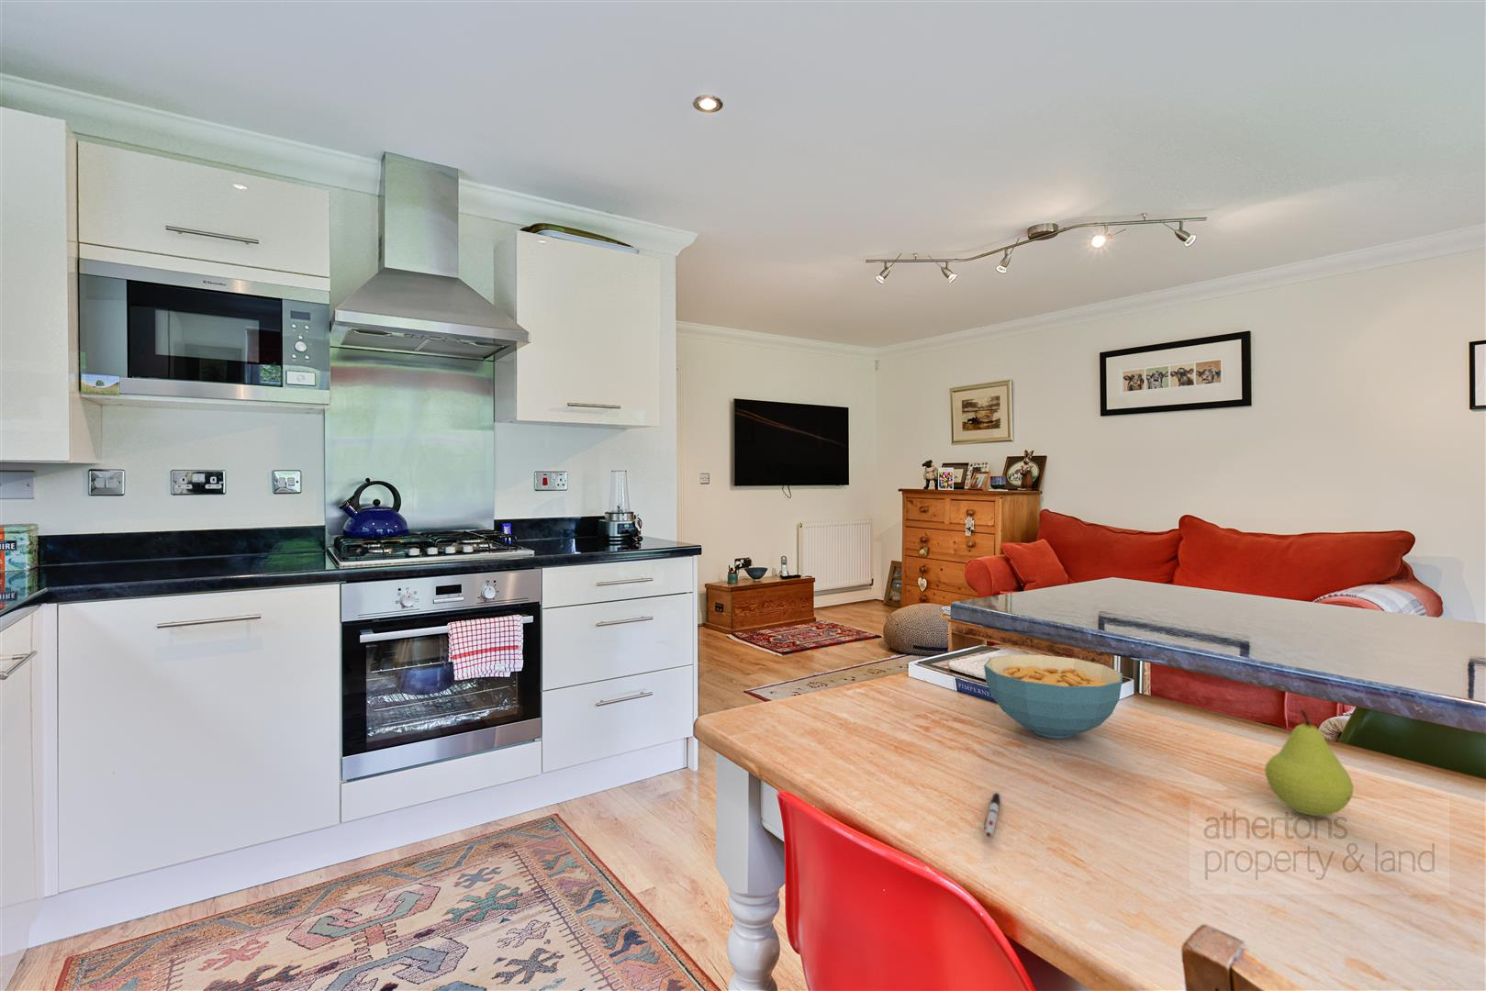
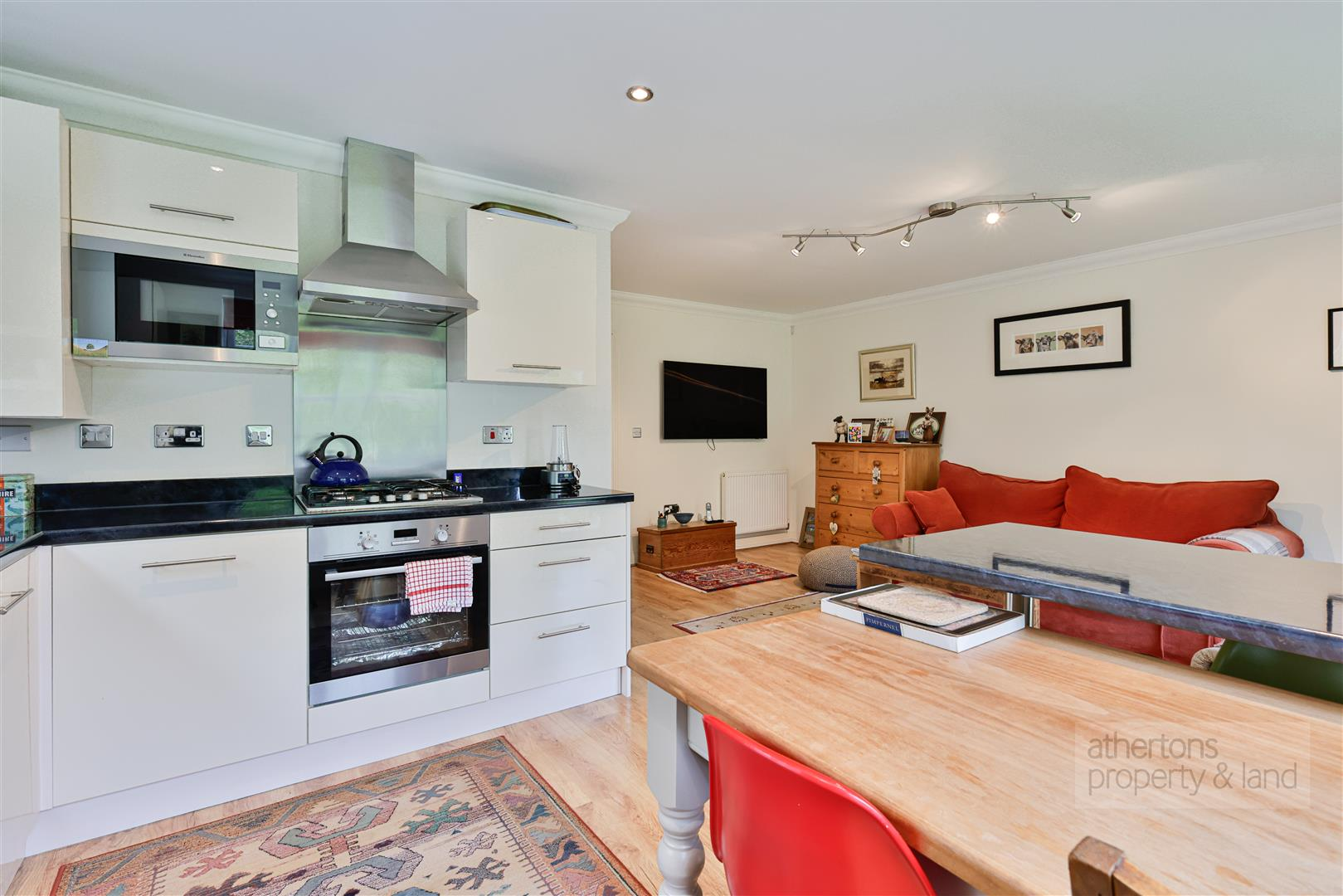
- cereal bowl (1051, 700)
- fruit (1308, 761)
- pen (993, 811)
